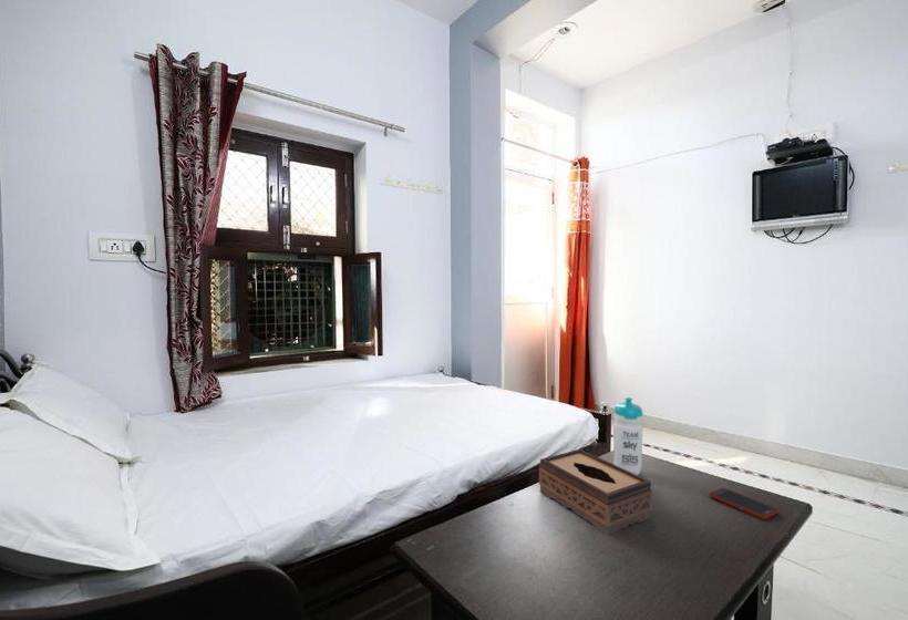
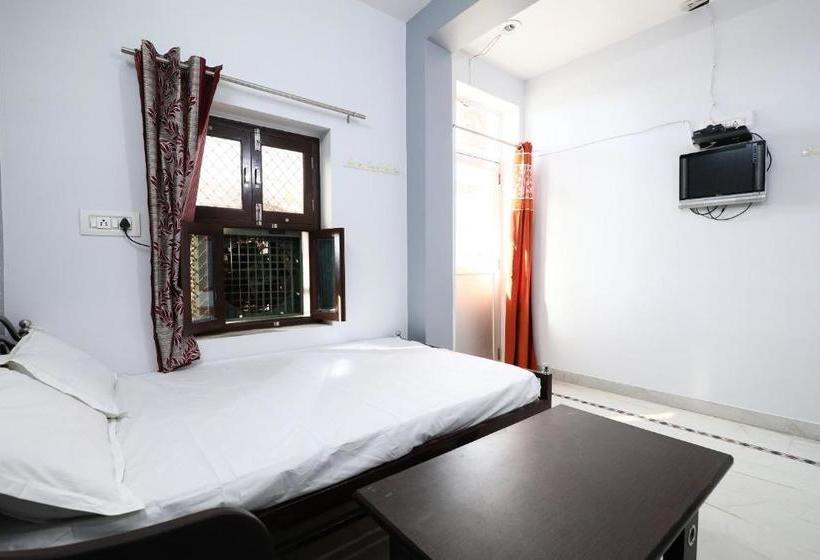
- water bottle (628, 434)
- cell phone (742, 503)
- tissue box (591, 486)
